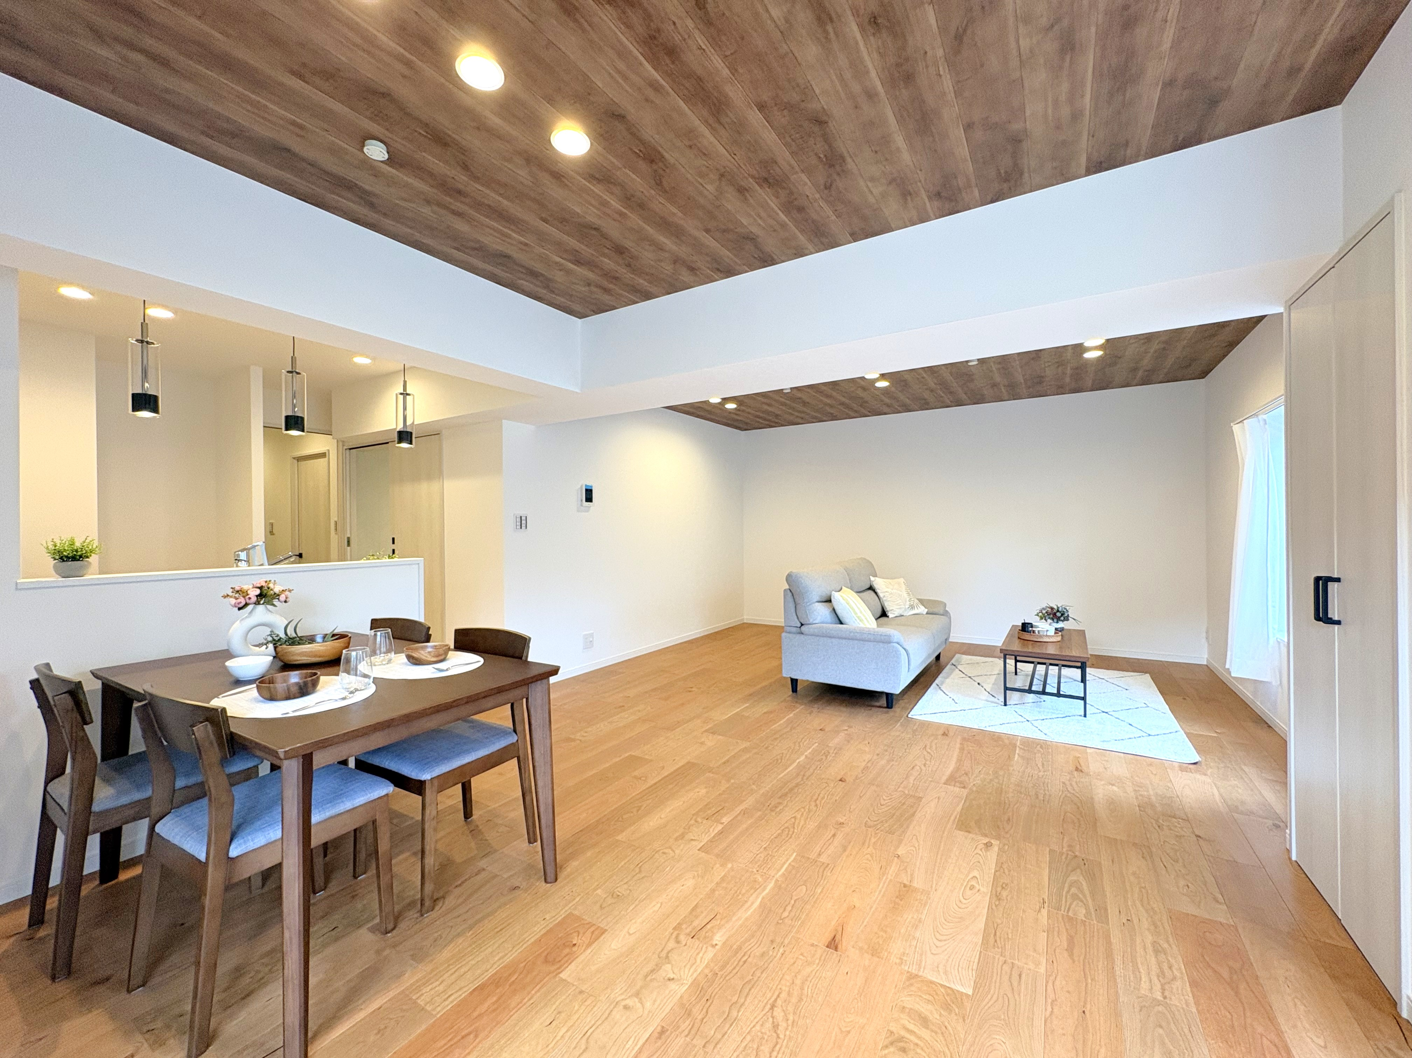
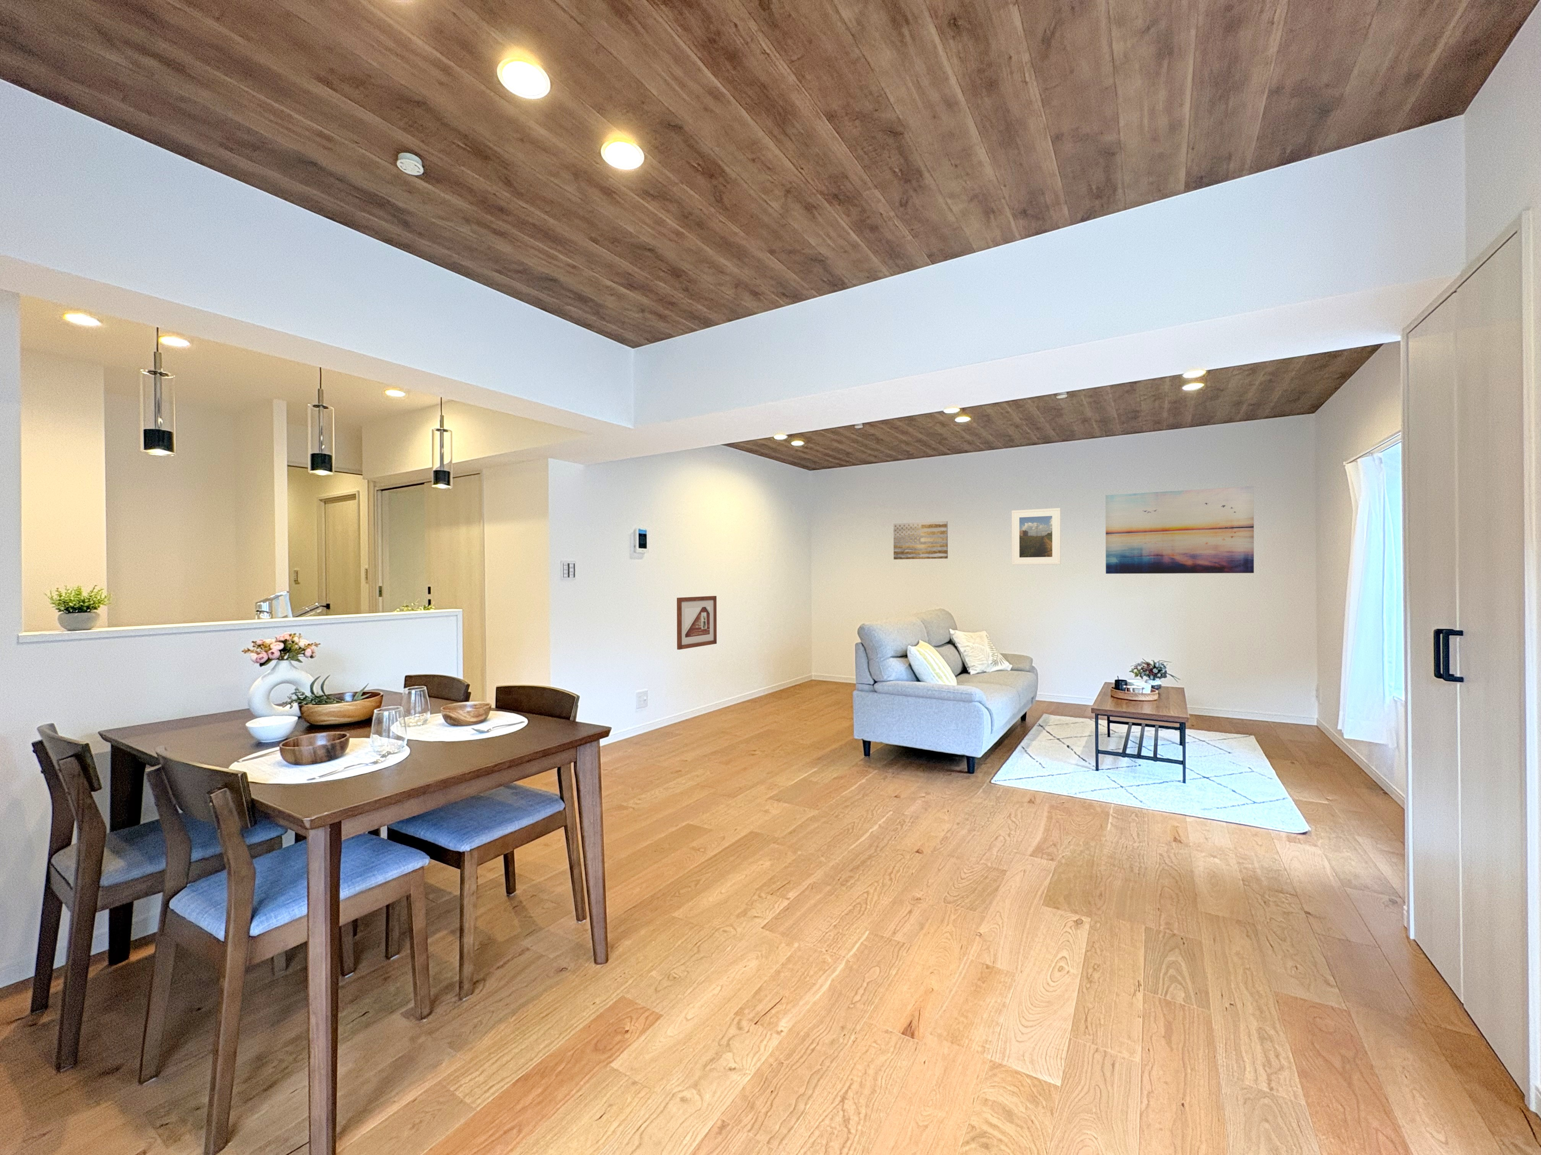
+ picture frame (698, 621)
+ wall art (1176, 533)
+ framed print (1035, 536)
+ wall art (920, 540)
